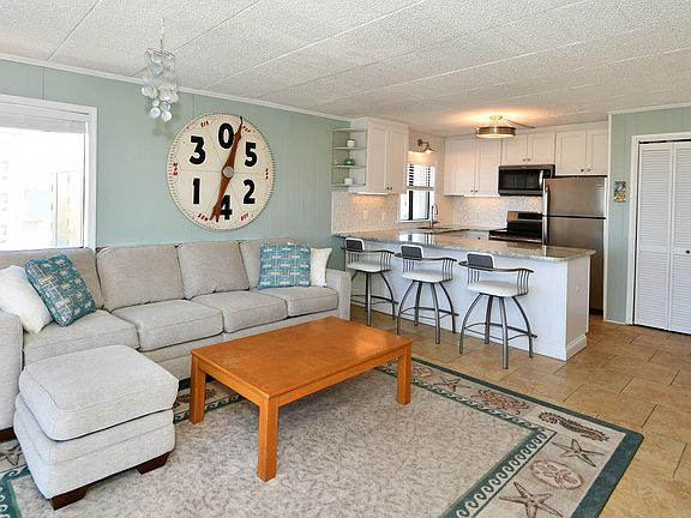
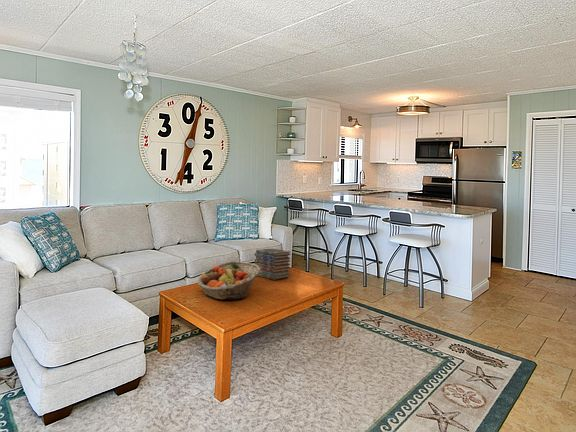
+ book stack (272, 263)
+ fruit basket (228, 279)
